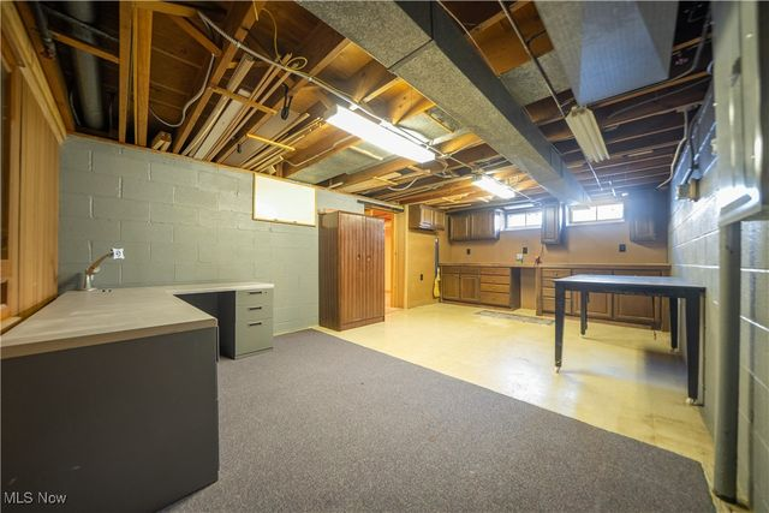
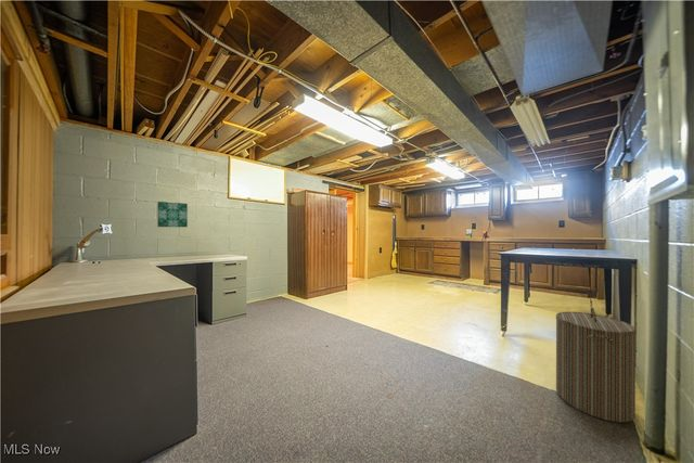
+ laundry hamper (592, 355)
+ wall art (172, 215)
